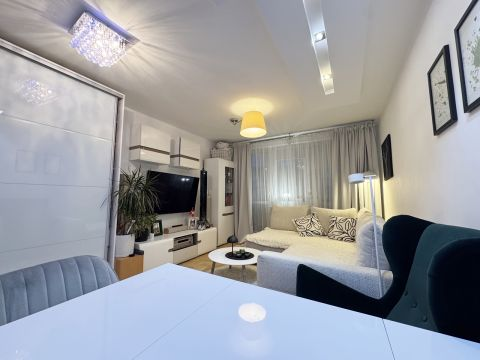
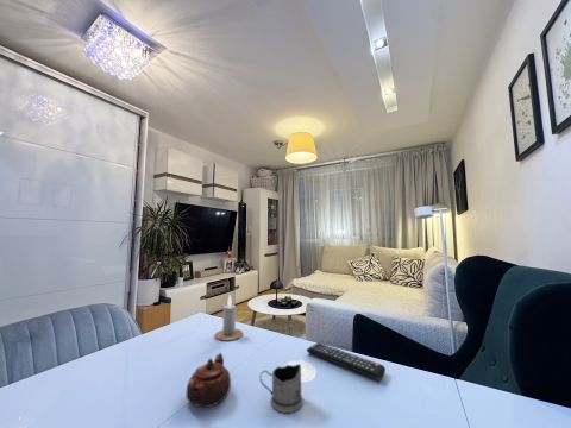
+ tea glass holder (281, 383)
+ remote control (343, 359)
+ candle (228, 314)
+ teapot (209, 376)
